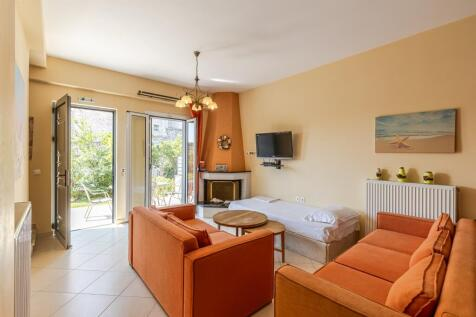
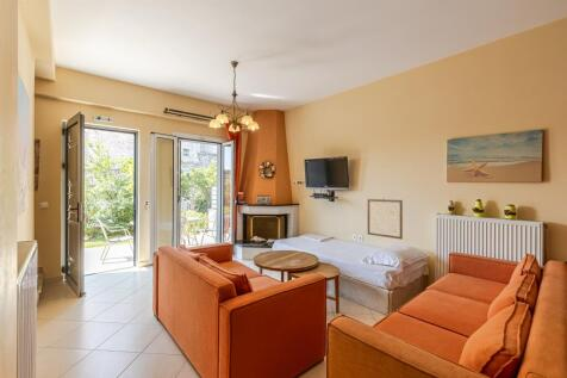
+ wall art (382, 217)
